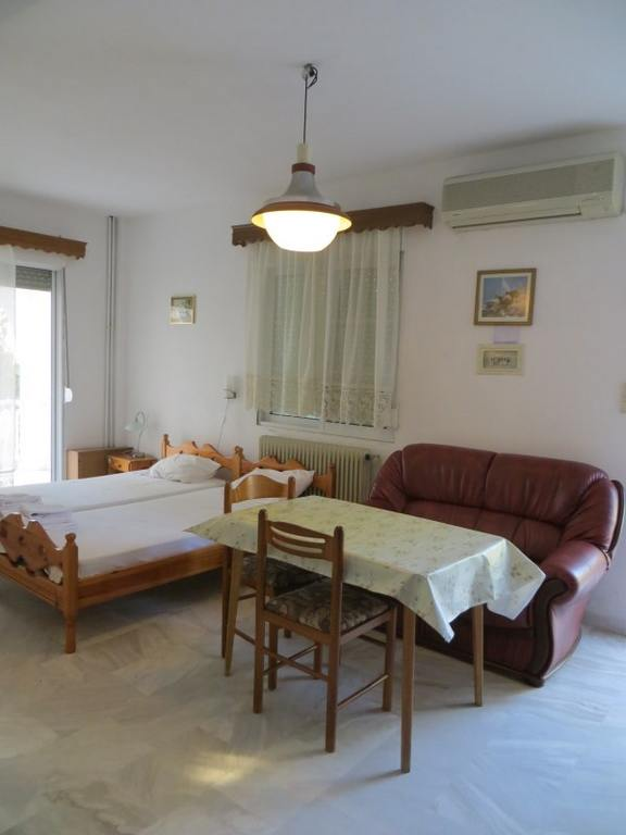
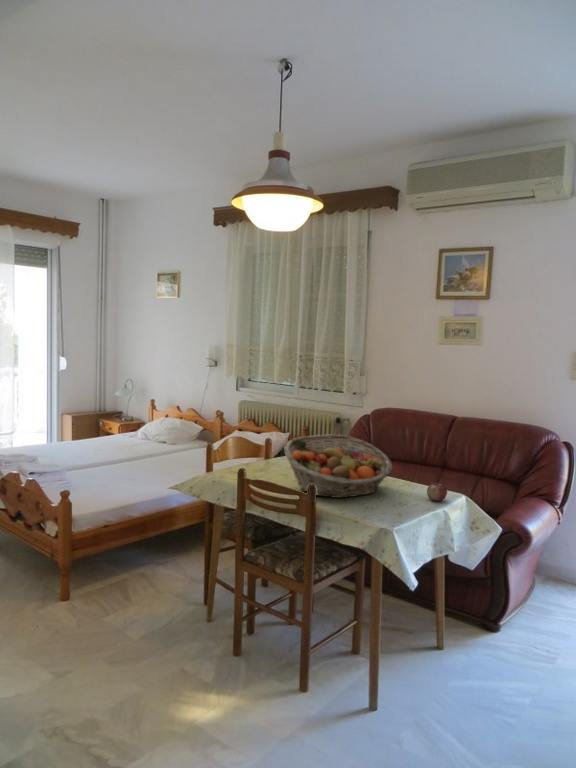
+ fruit basket (337, 464)
+ apple (437, 490)
